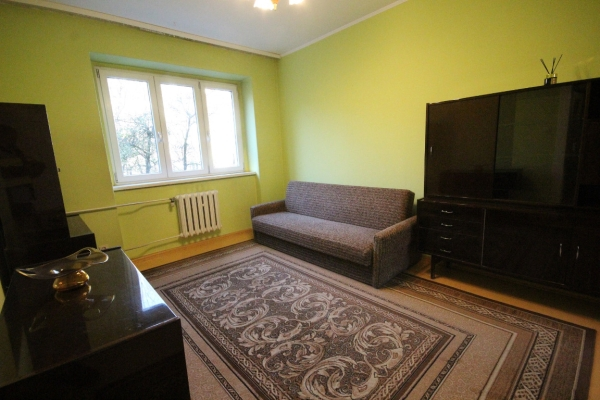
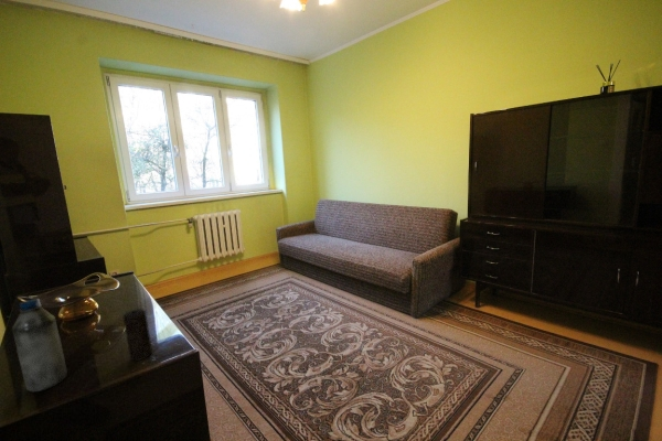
+ water bottle (39, 342)
+ candle (138, 334)
